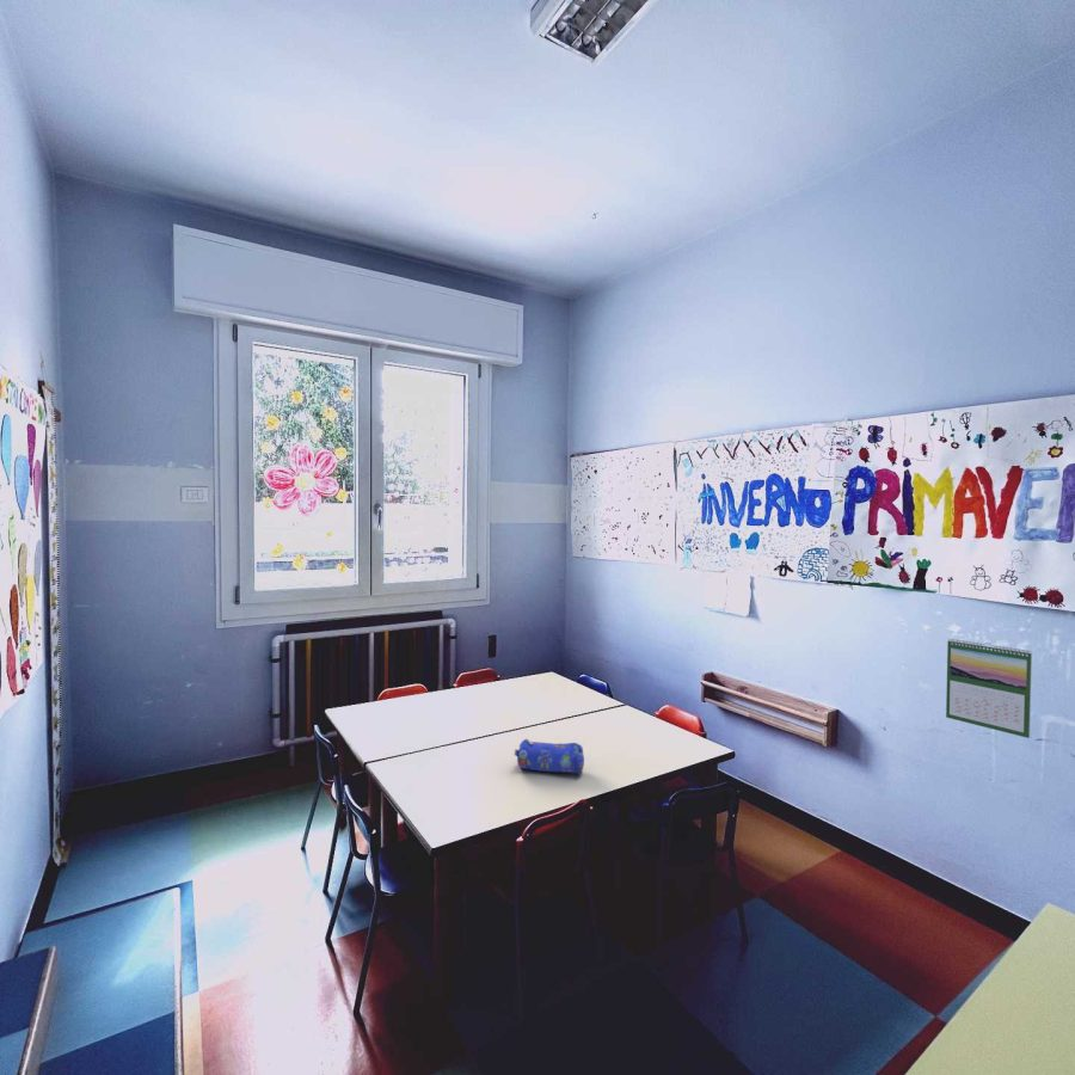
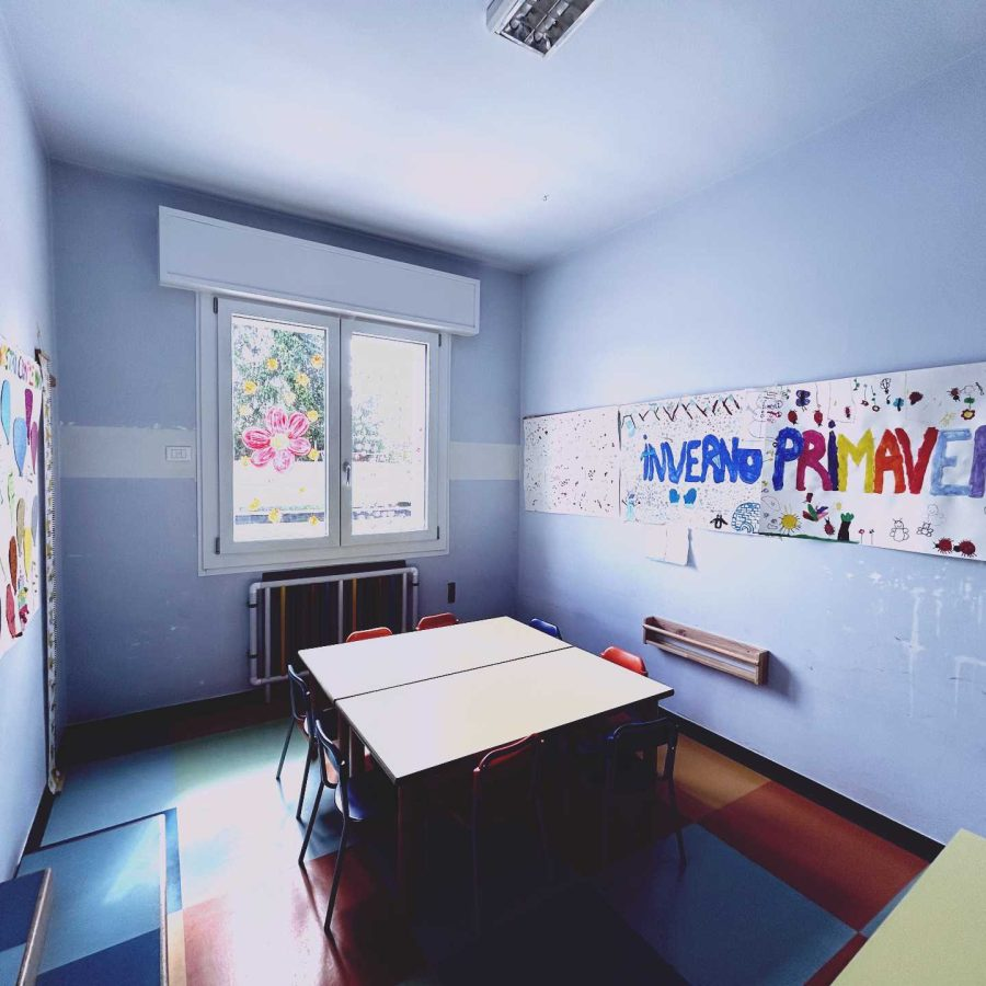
- pencil case (549, 755)
- calendar (987, 684)
